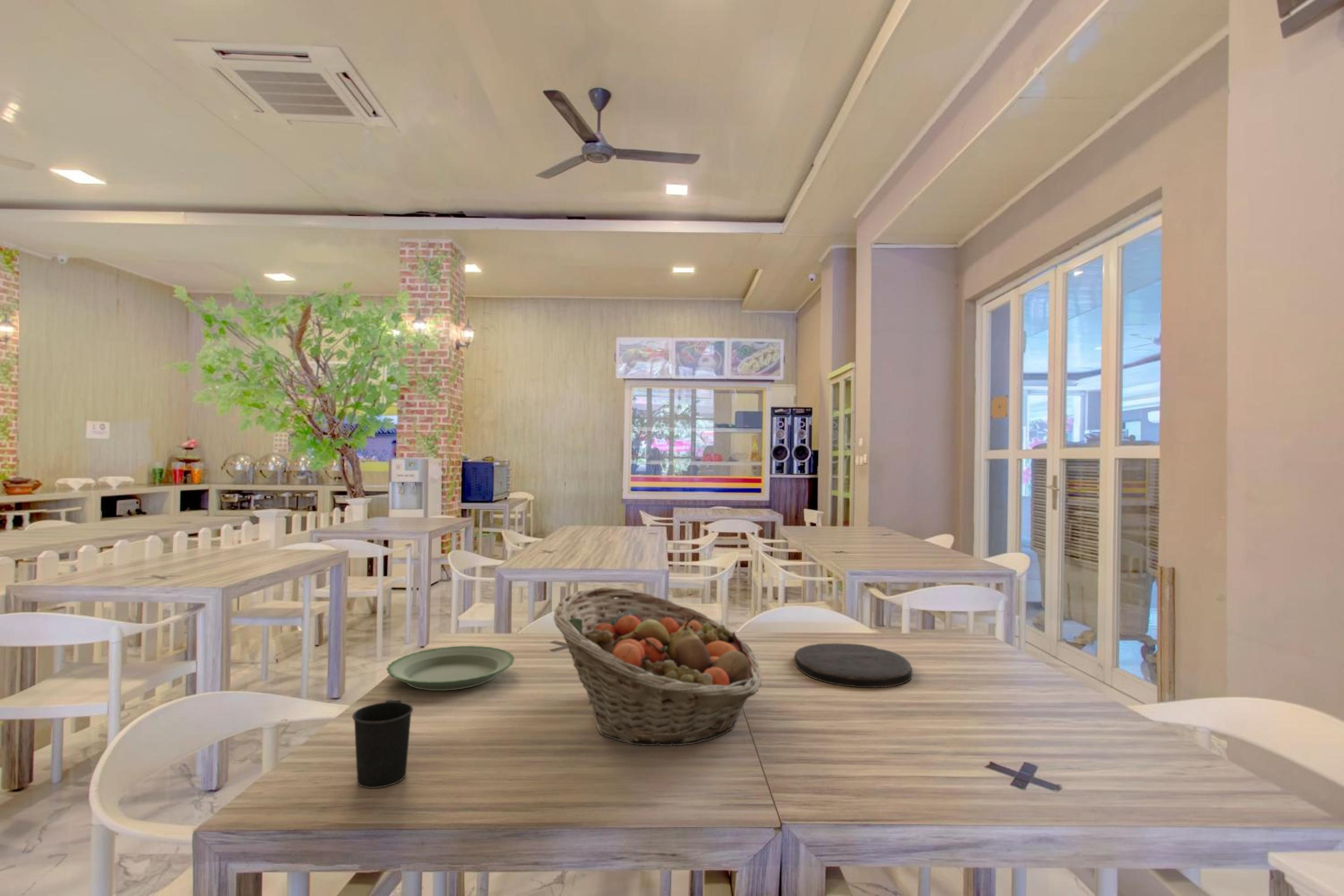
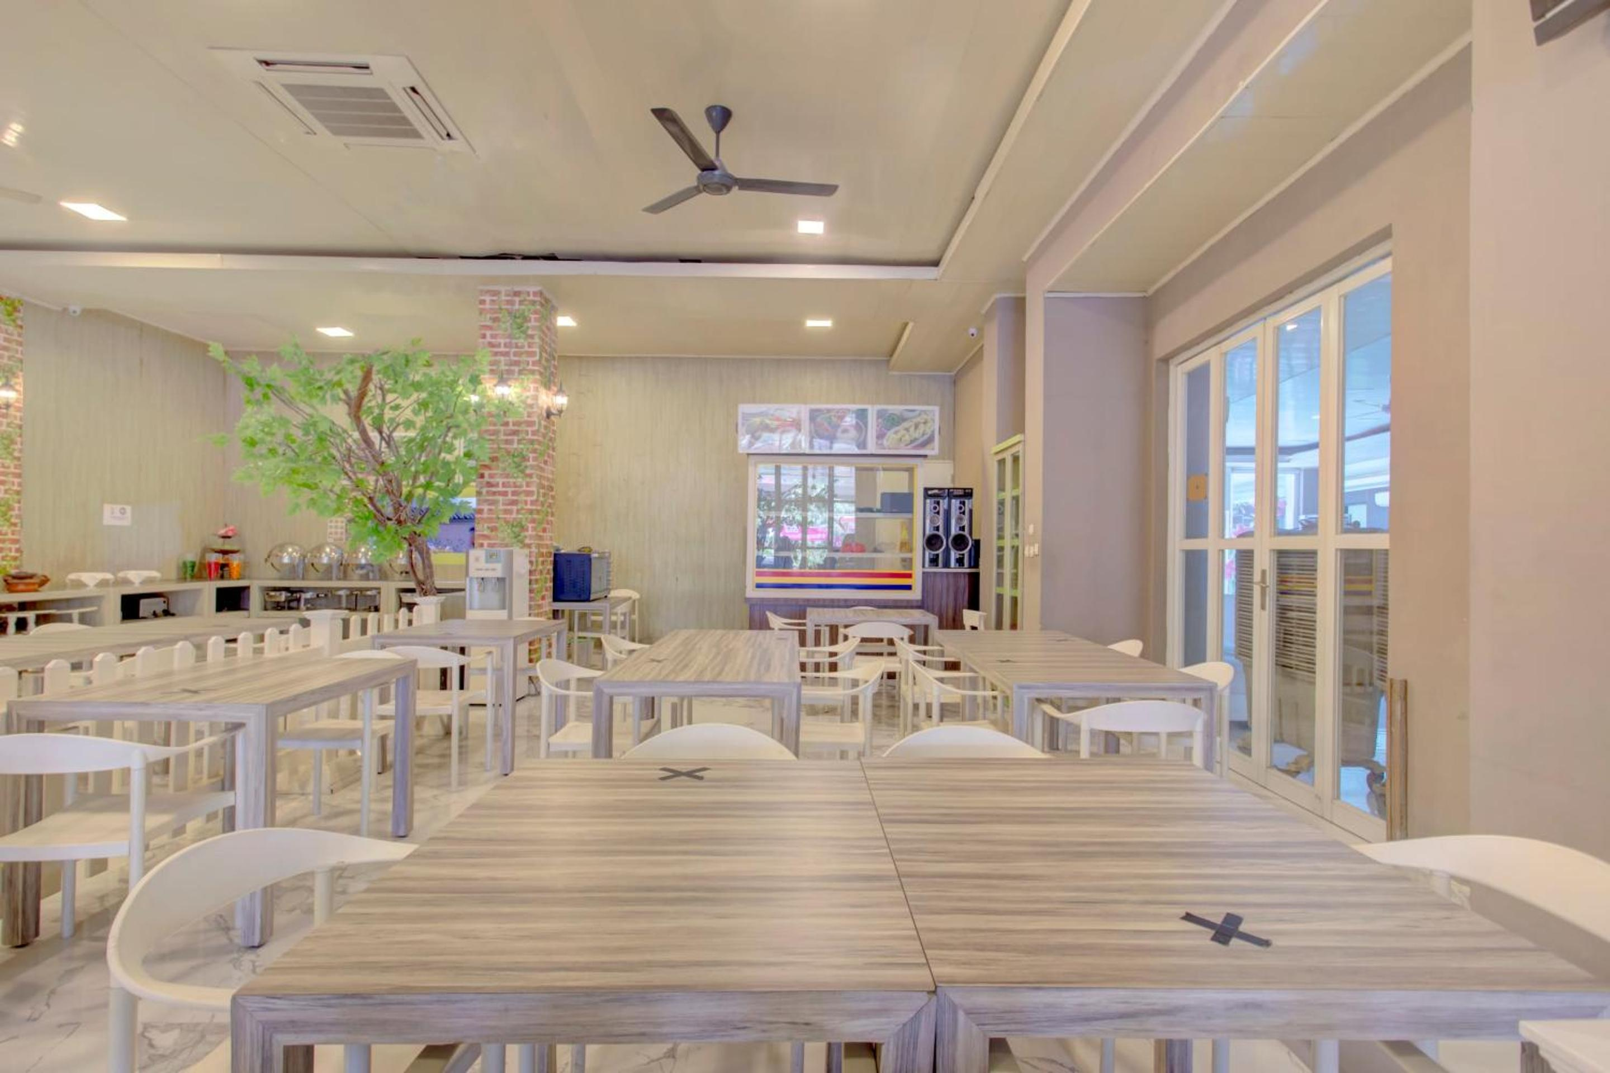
- fruit basket (659, 655)
- plate (452, 669)
- mug (385, 739)
- plate (851, 662)
